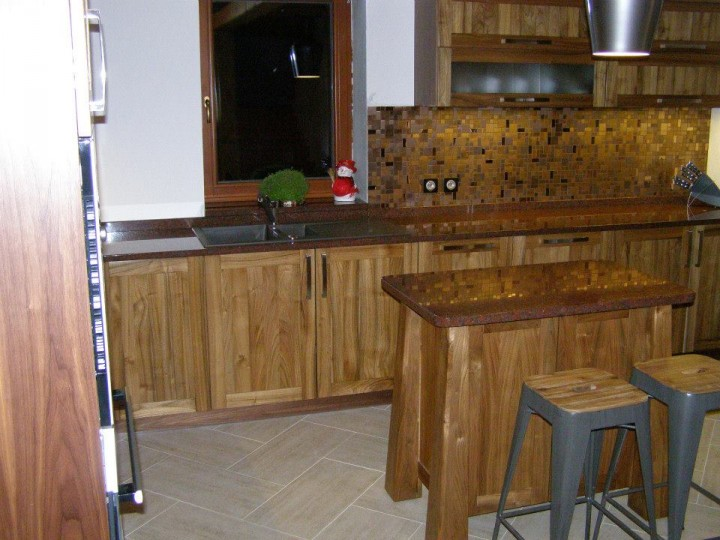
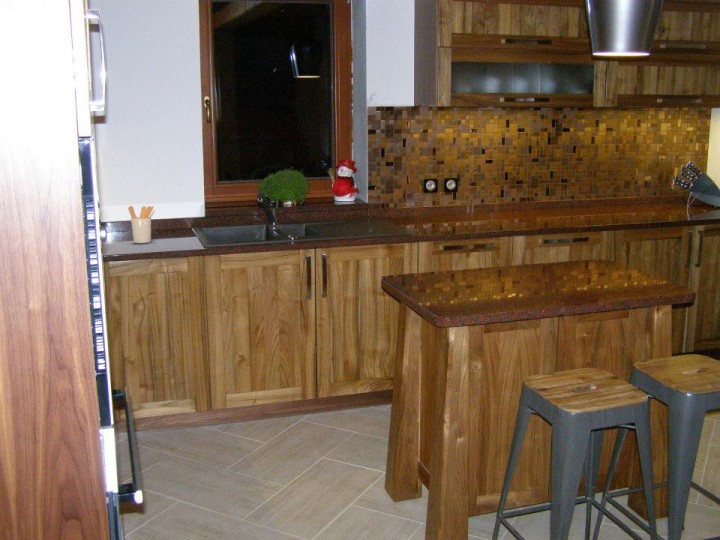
+ utensil holder (143, 223)
